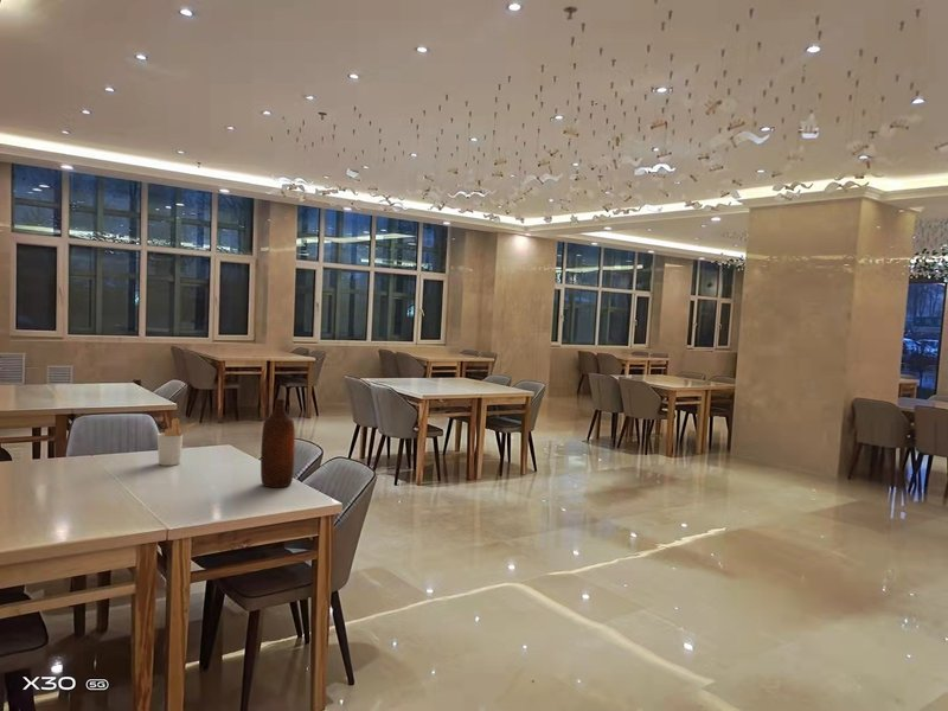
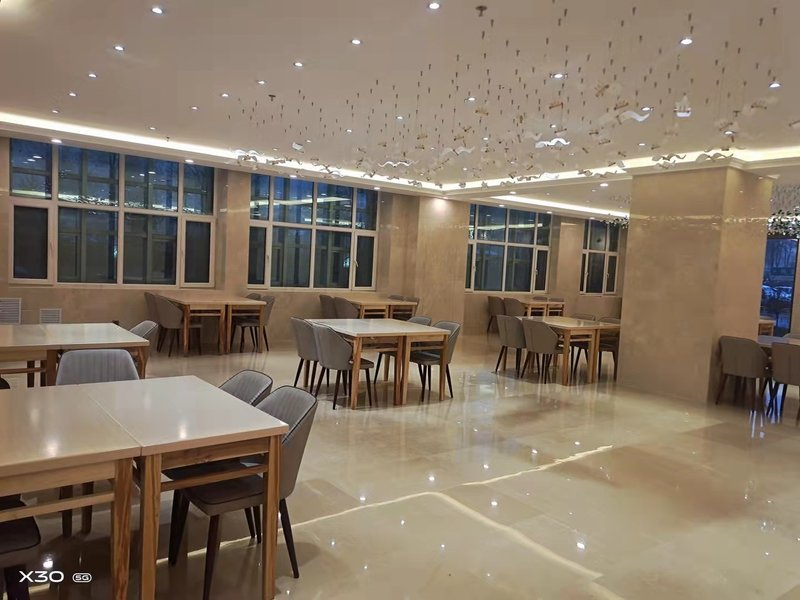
- utensil holder (177, 441)
- bottle (277, 442)
